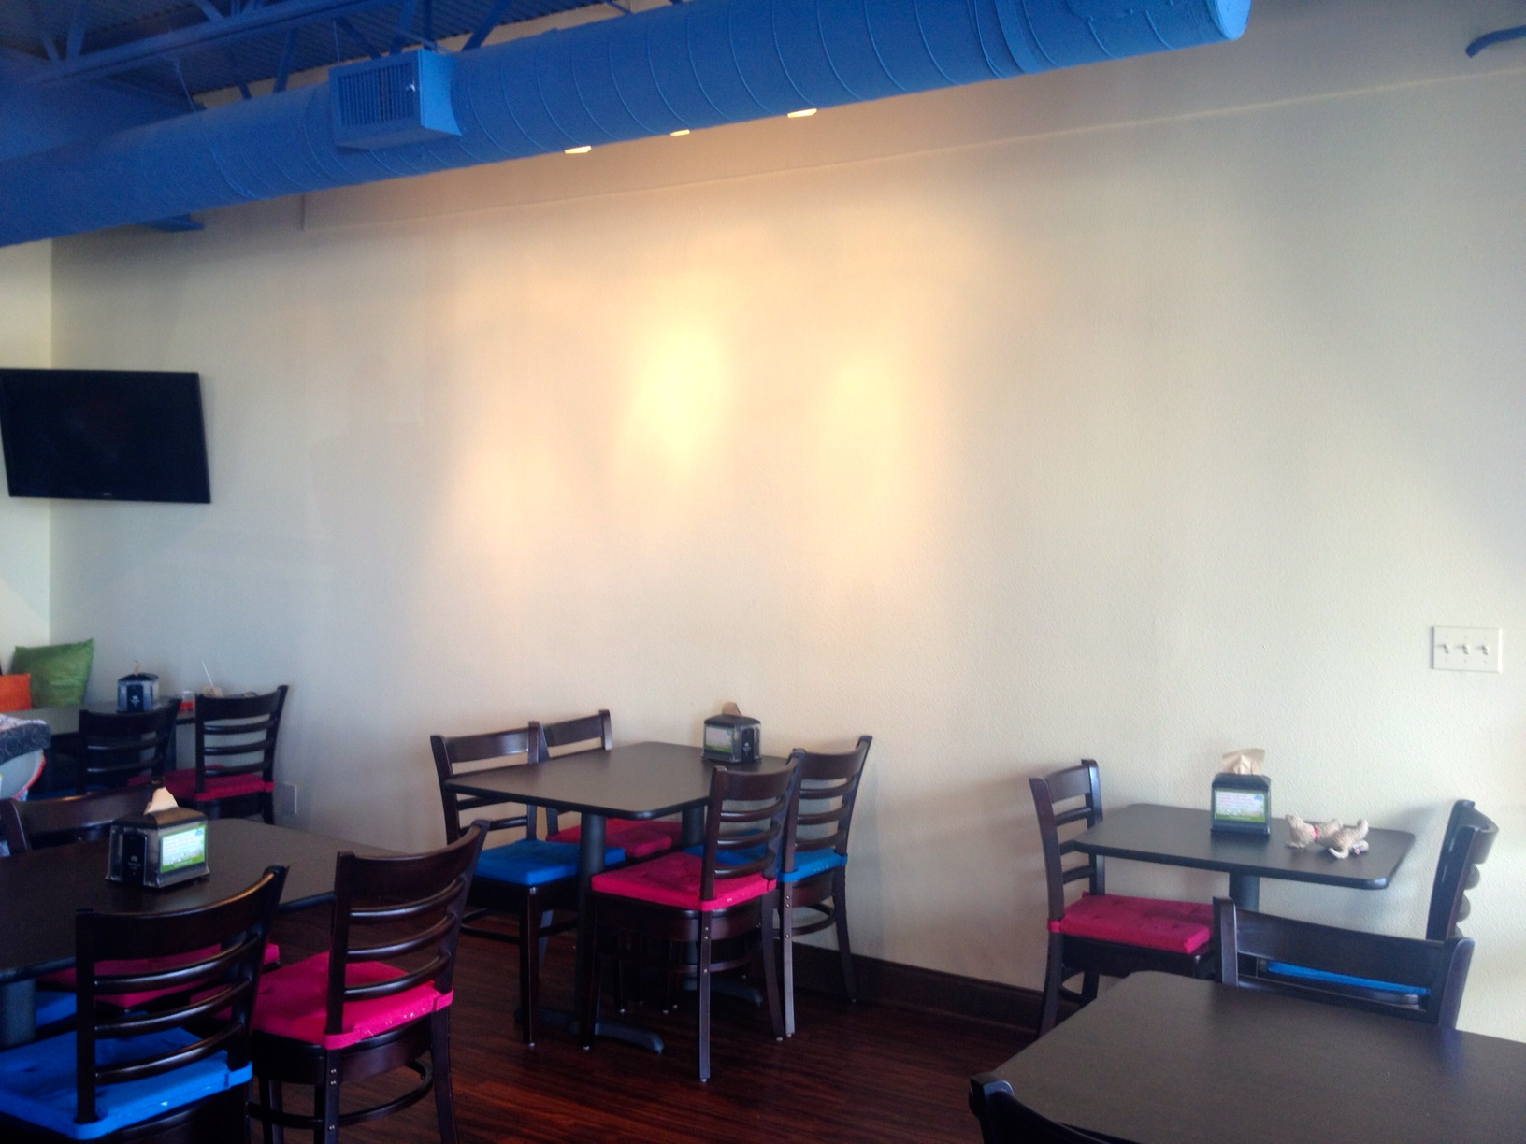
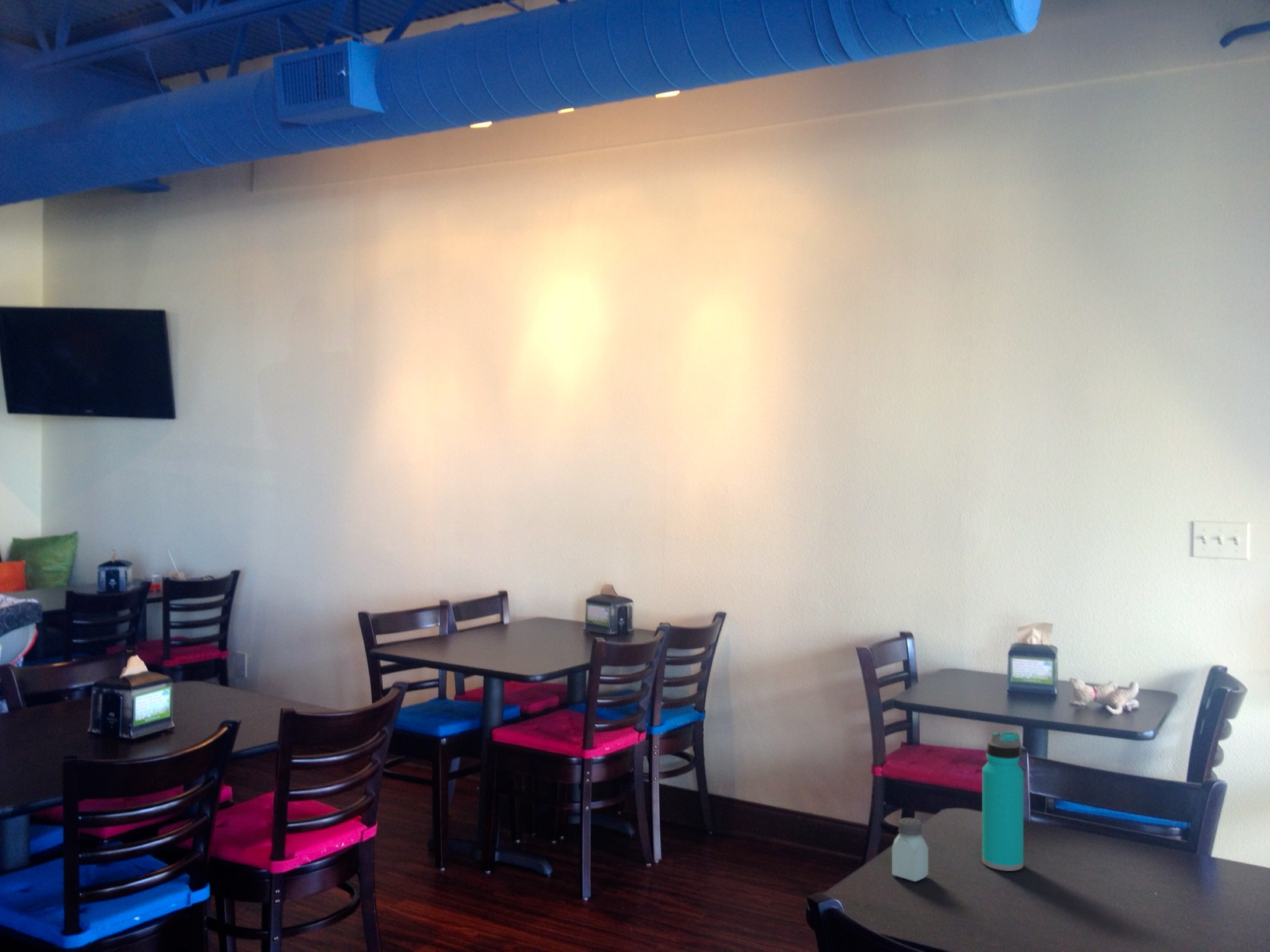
+ water bottle (1002, 798)
+ saltshaker (910, 848)
